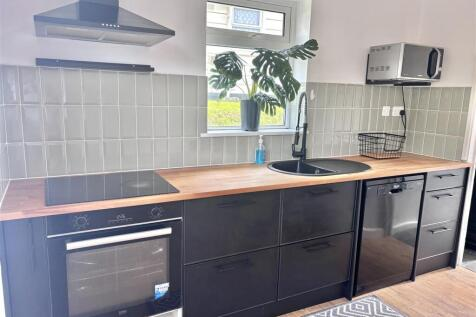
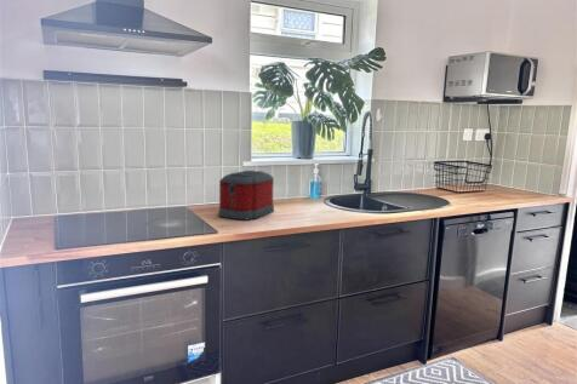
+ toaster (246, 193)
